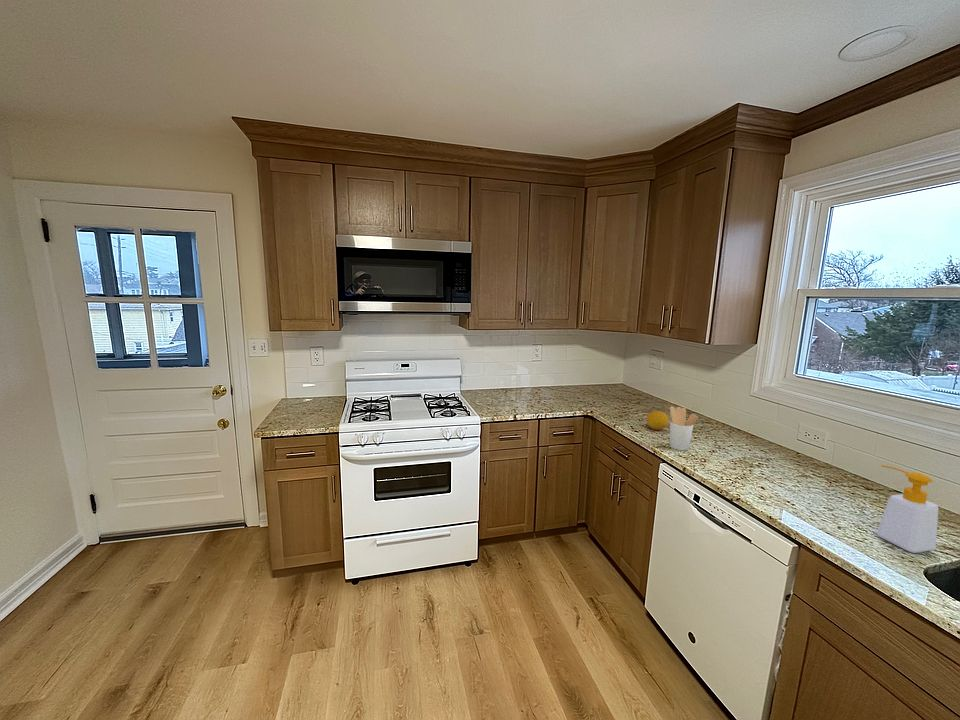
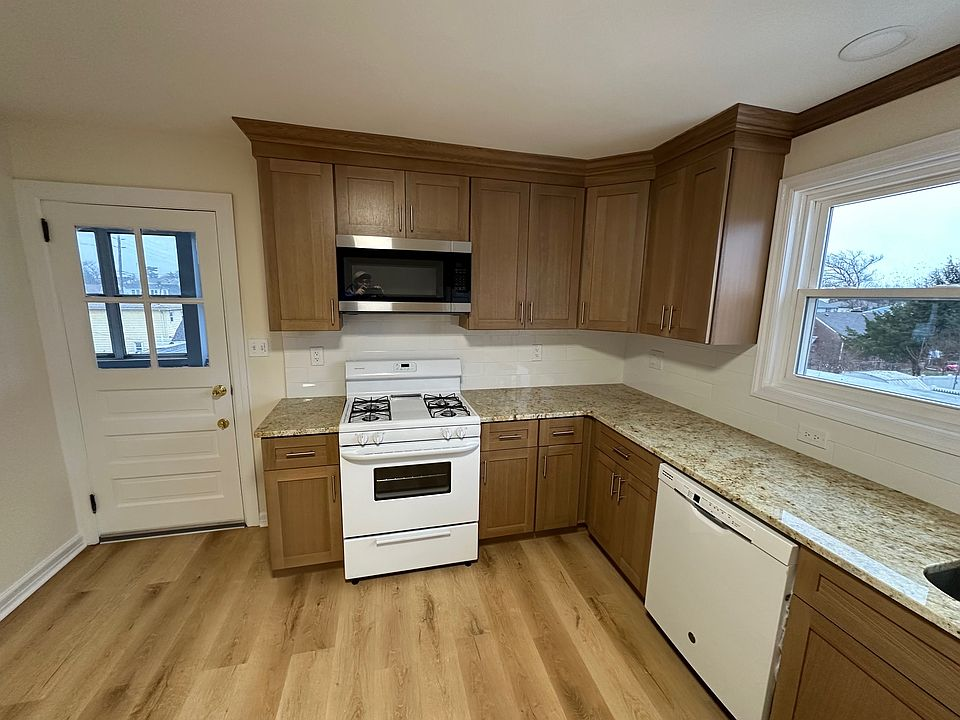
- utensil holder (679, 427)
- soap bottle (902, 505)
- fruit (657, 420)
